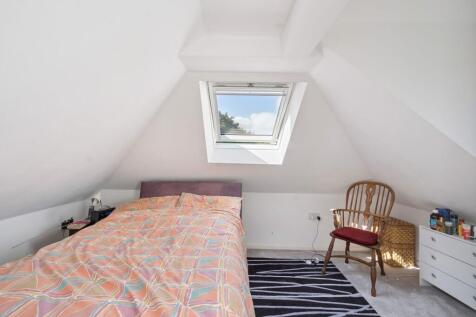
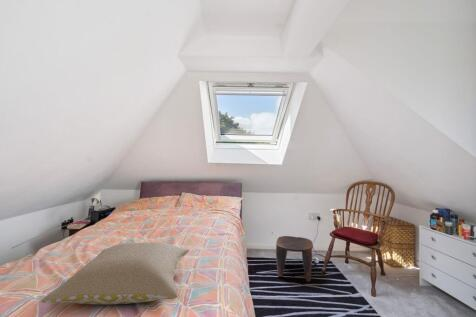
+ pillow (133, 269)
+ stool (294, 251)
